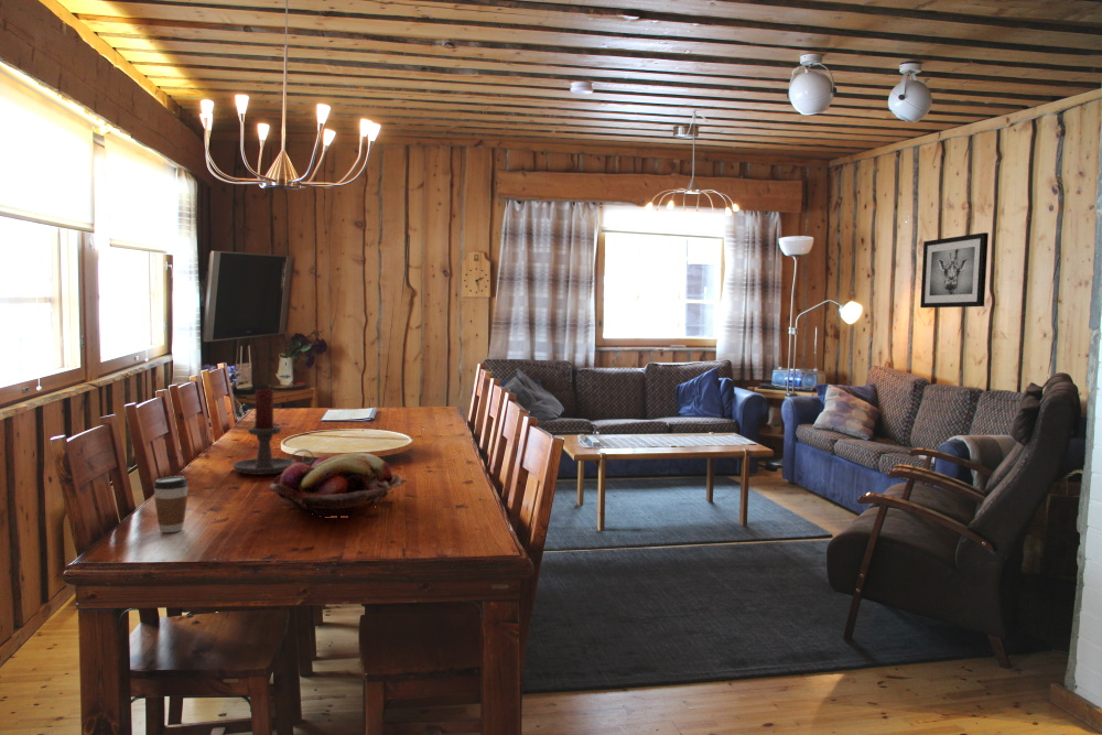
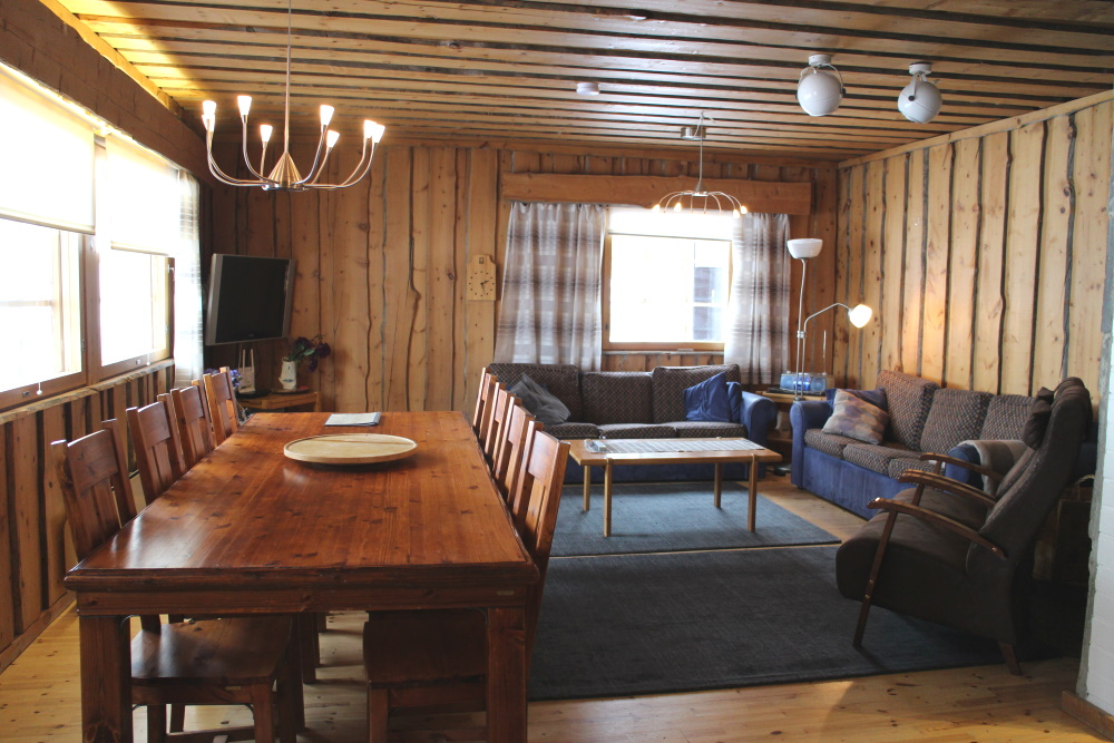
- wall art (952, 272)
- fruit basket (338, 479)
- coffee cup (171, 504)
- candle holder (273, 429)
